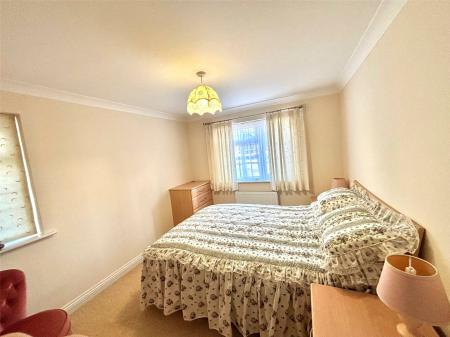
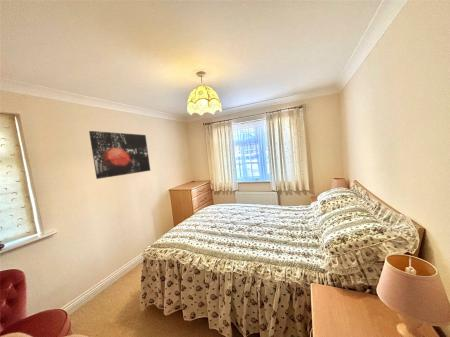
+ wall art (124, 153)
